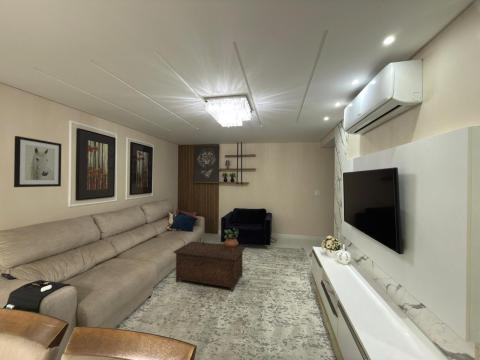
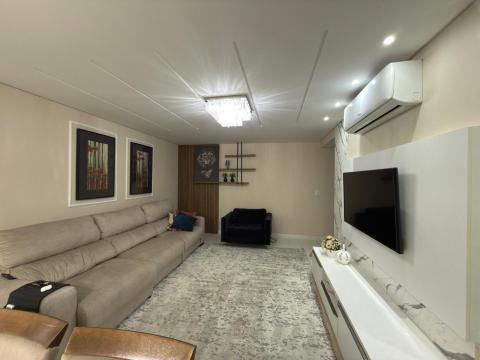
- wall art (39, 163)
- potted plant (229, 238)
- cabinet (210, 263)
